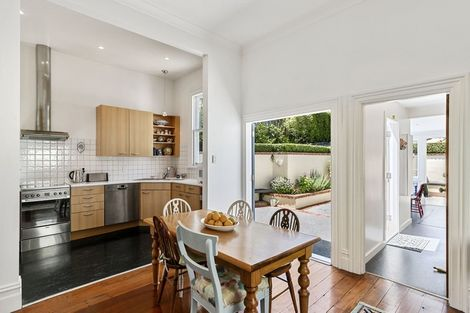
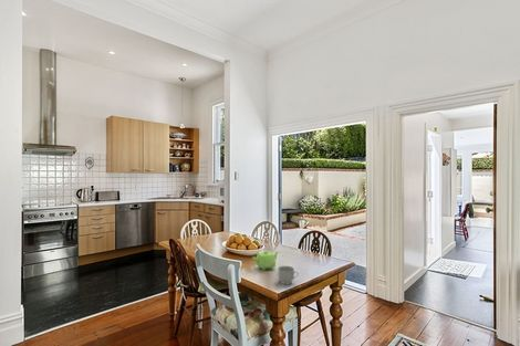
+ teapot (266, 259)
+ mug (288, 275)
